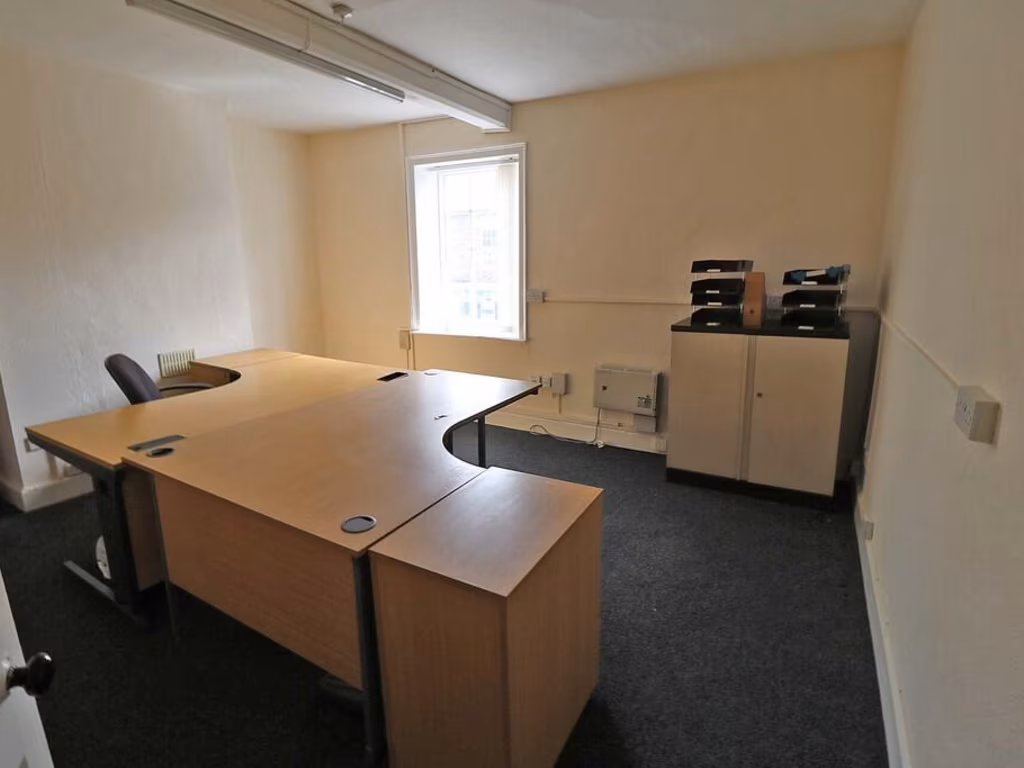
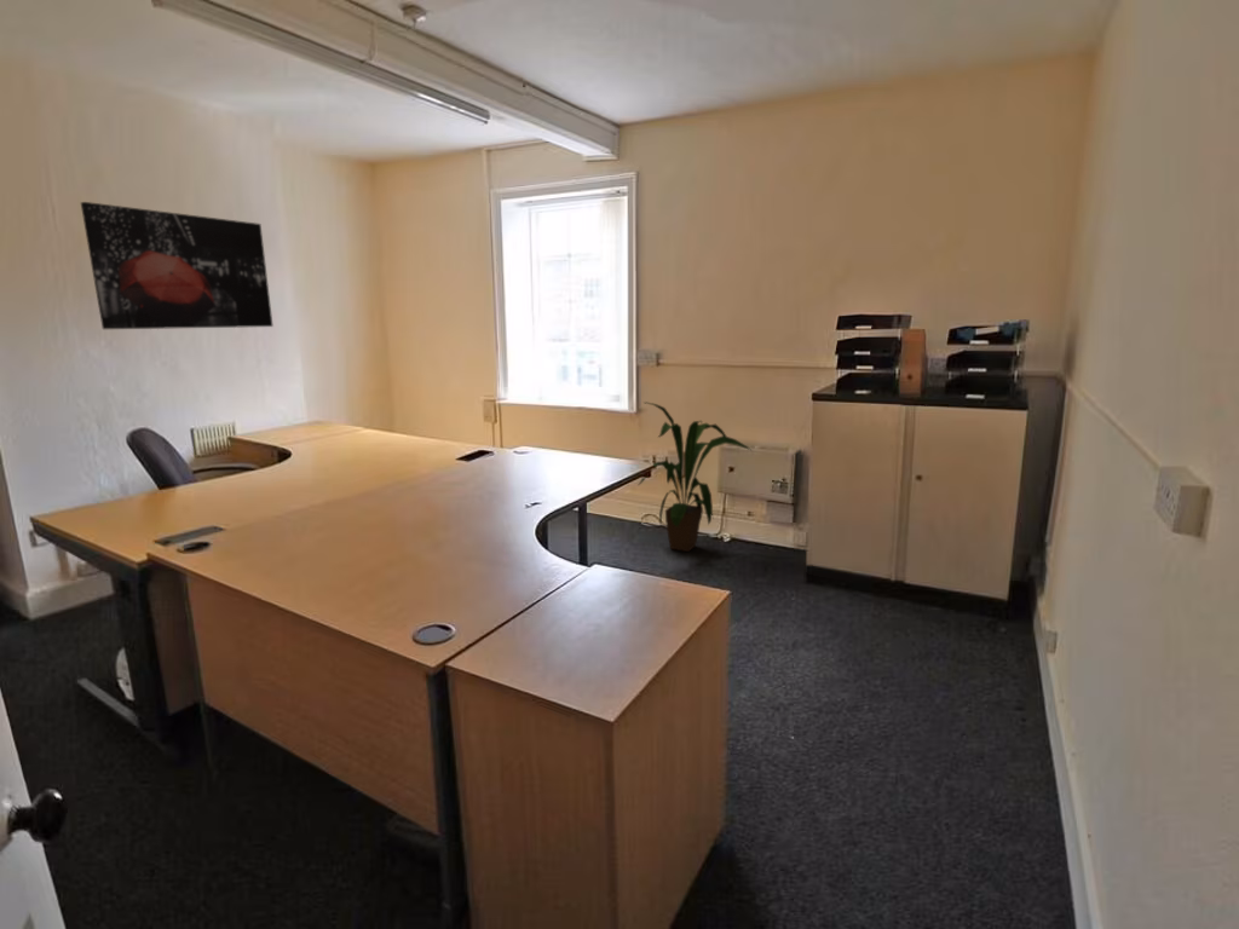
+ house plant (695, 478)
+ wall art (188, 271)
